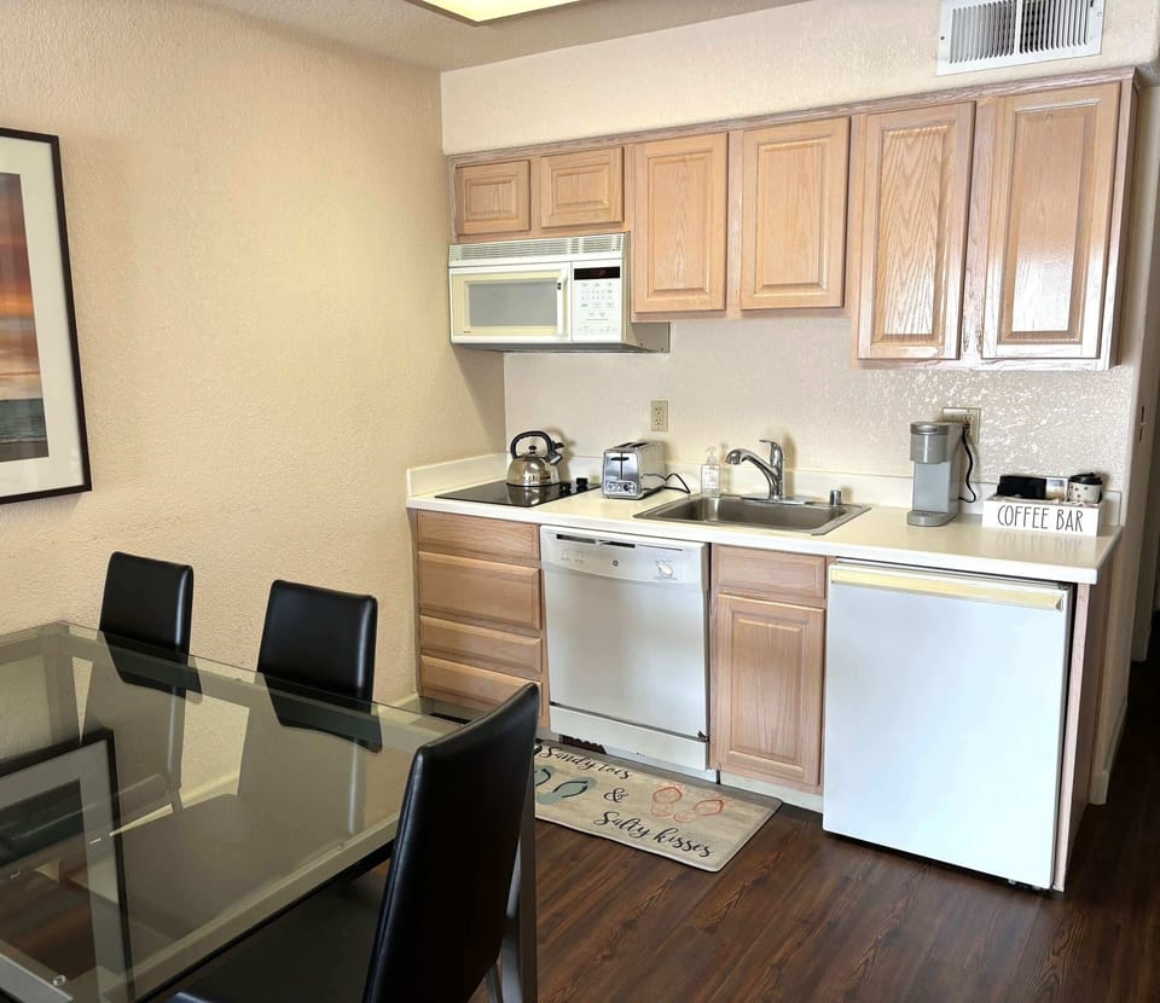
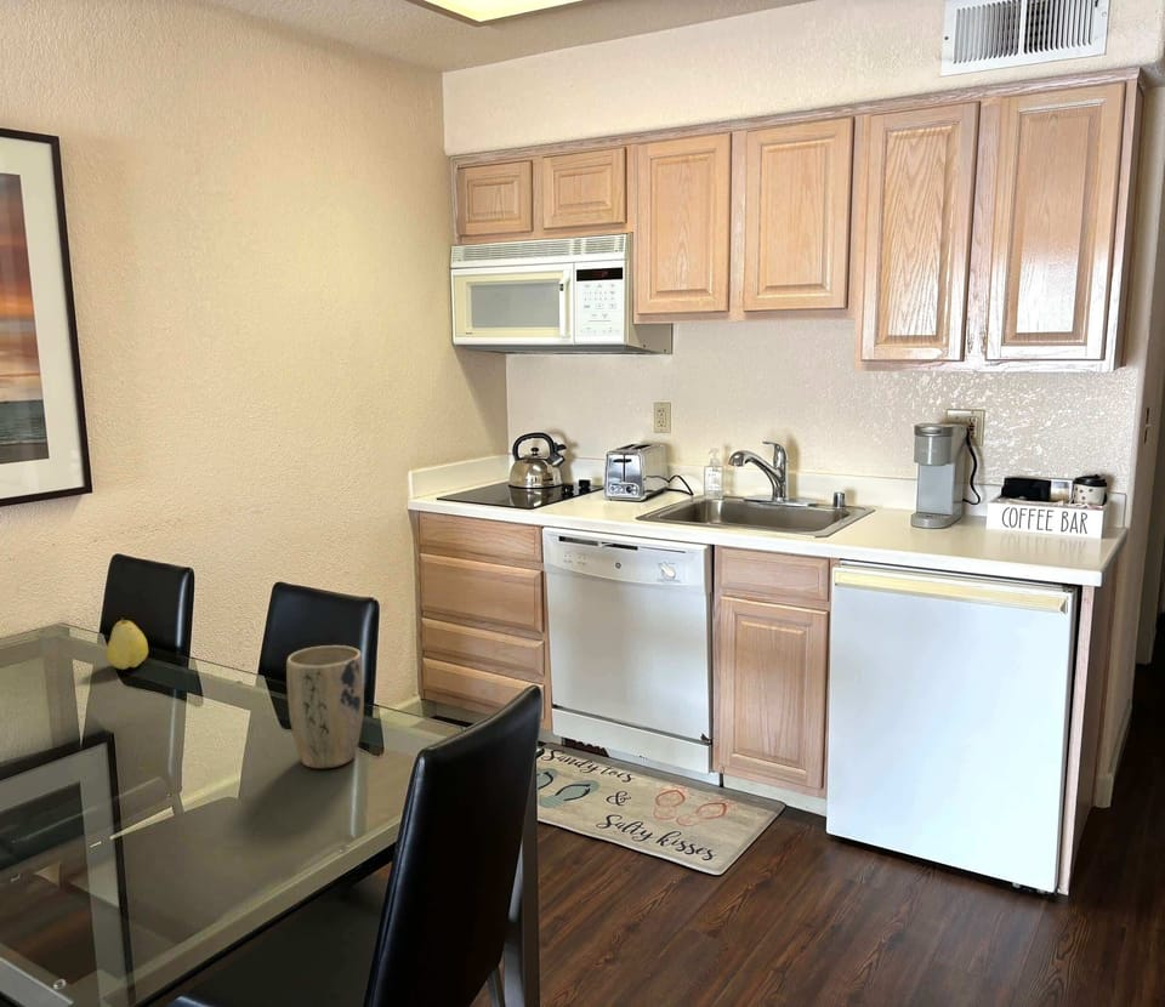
+ plant pot (326, 706)
+ fruit (125, 641)
